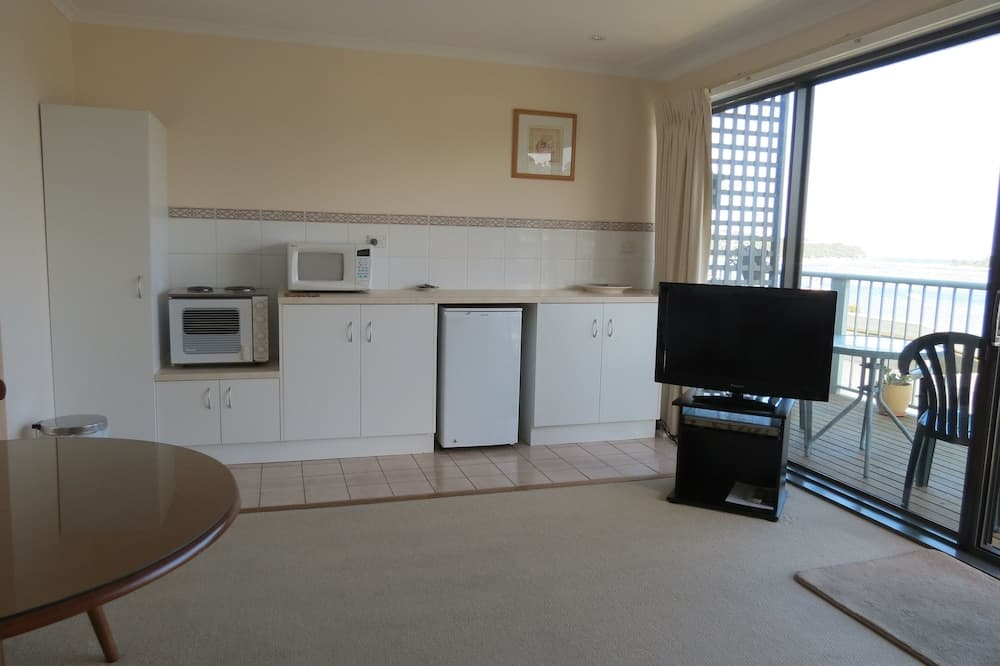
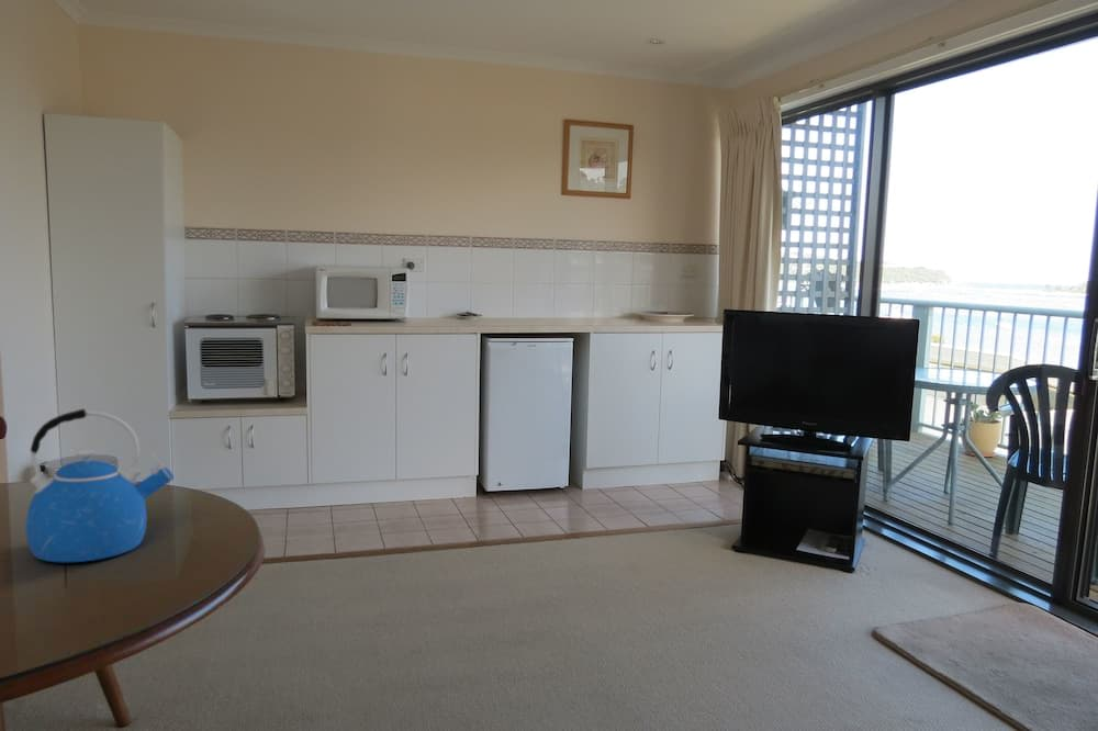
+ kettle (102, 477)
